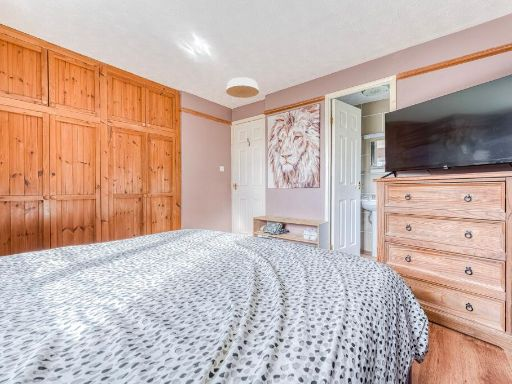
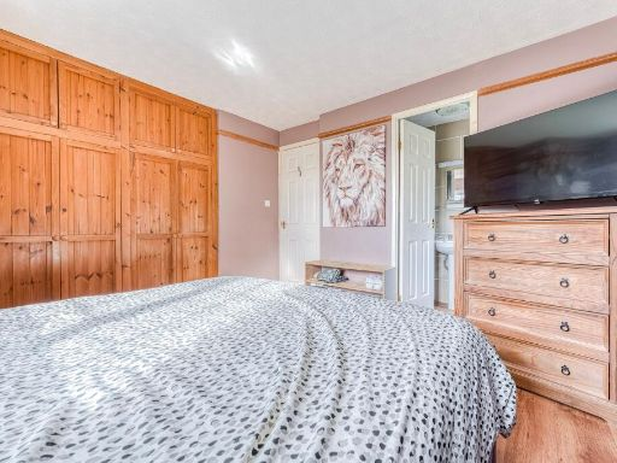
- ceiling light (242, 87)
